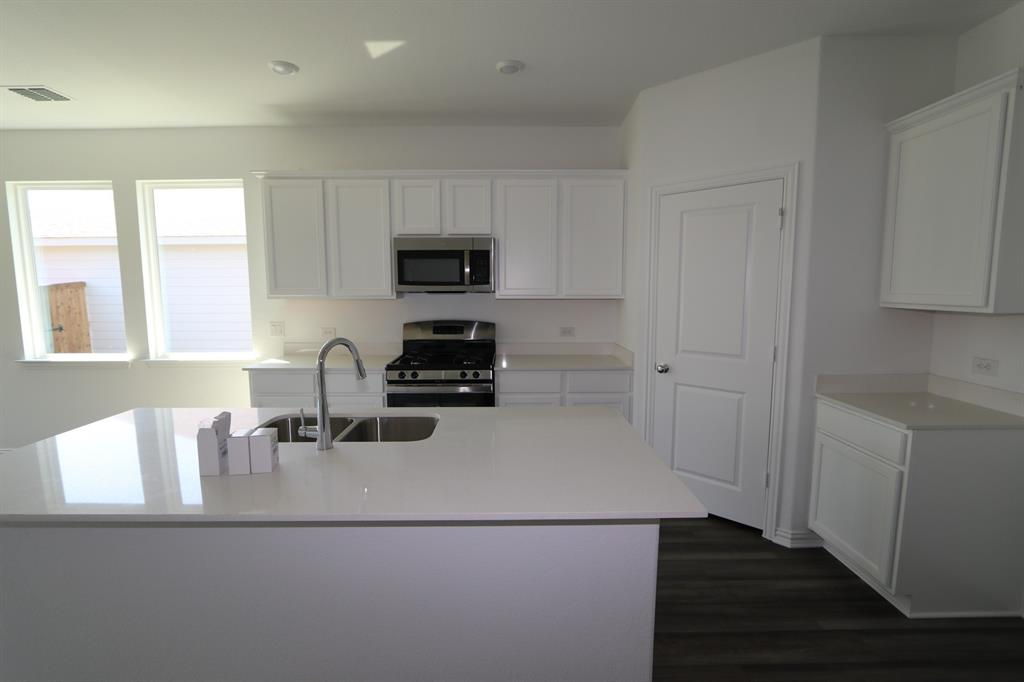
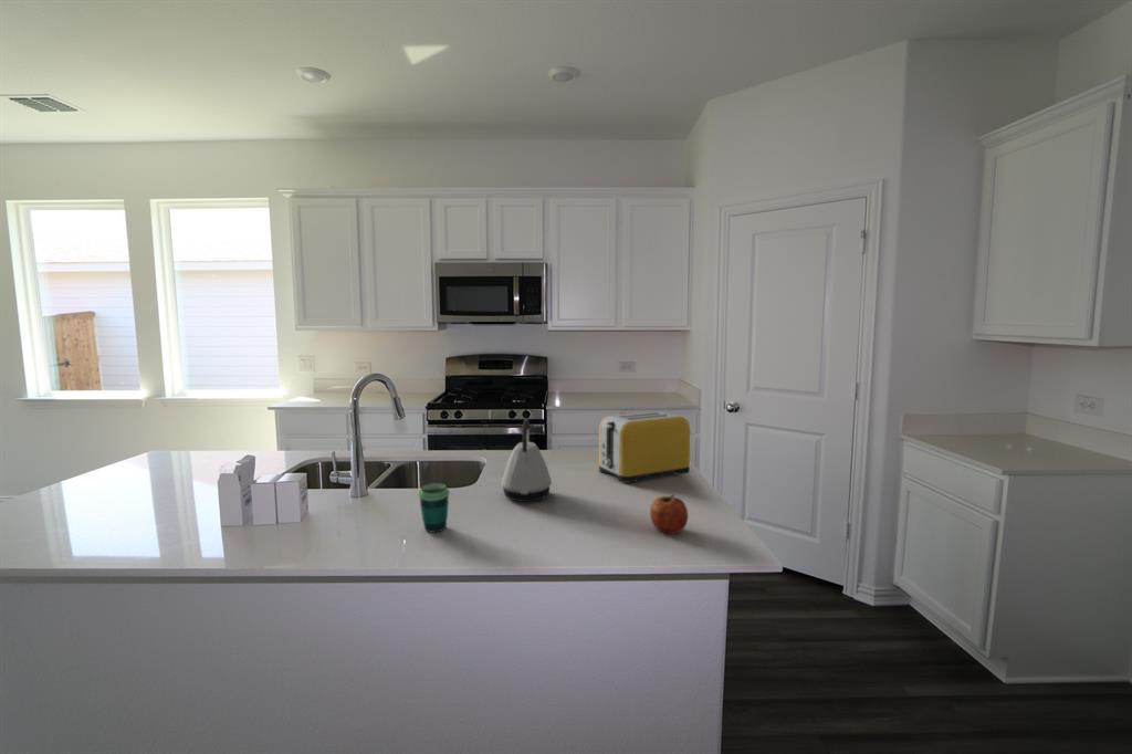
+ cup (434, 507)
+ fruit (668, 512)
+ toaster (641, 443)
+ kettle (526, 457)
